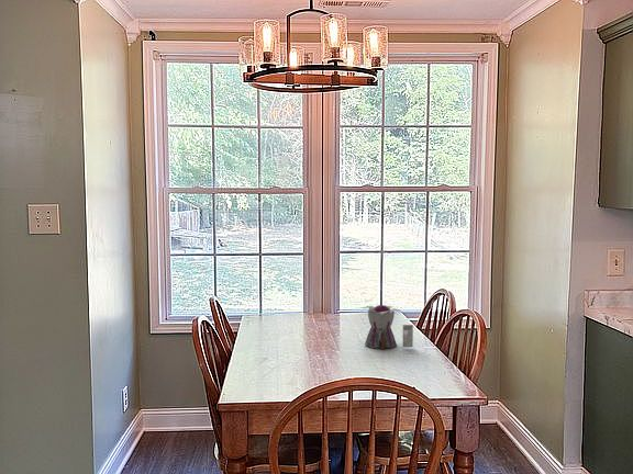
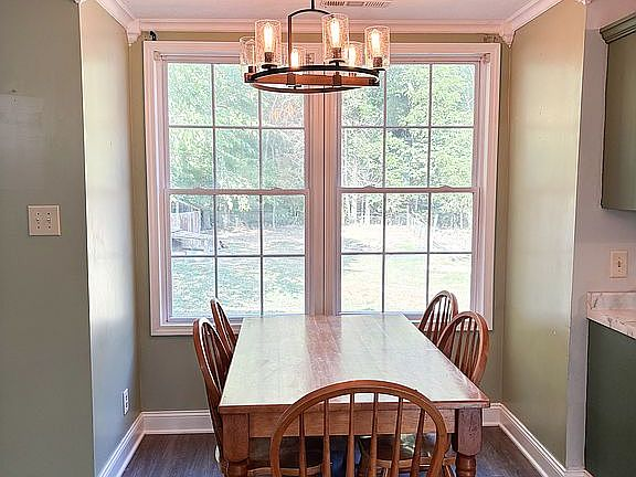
- teapot (385, 325)
